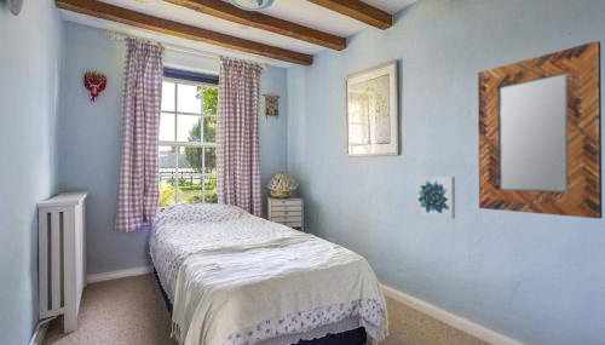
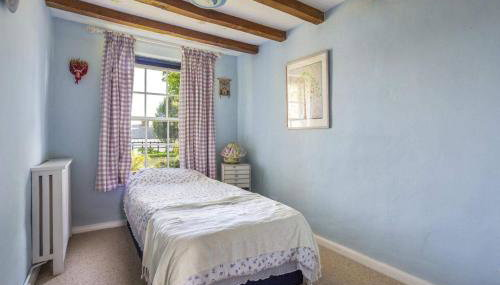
- wall art (434, 196)
- home mirror (531, 136)
